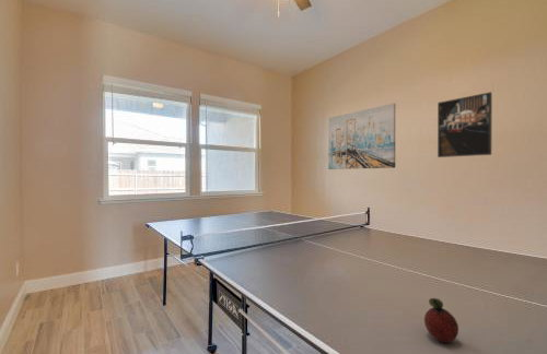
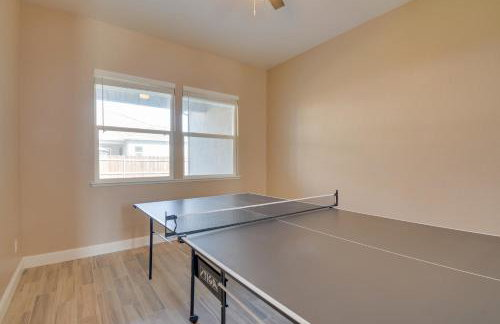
- fruit (440, 320)
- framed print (463, 127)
- wall art (358, 140)
